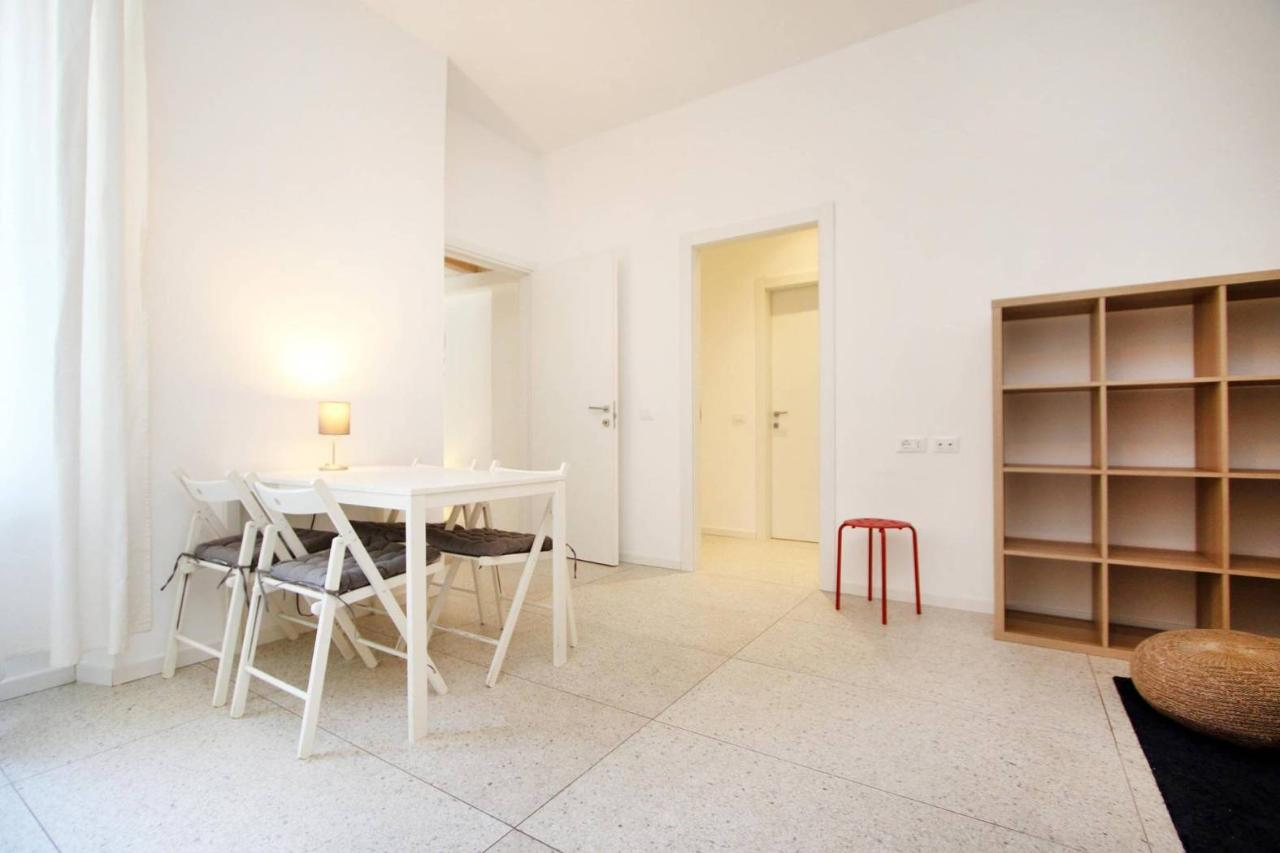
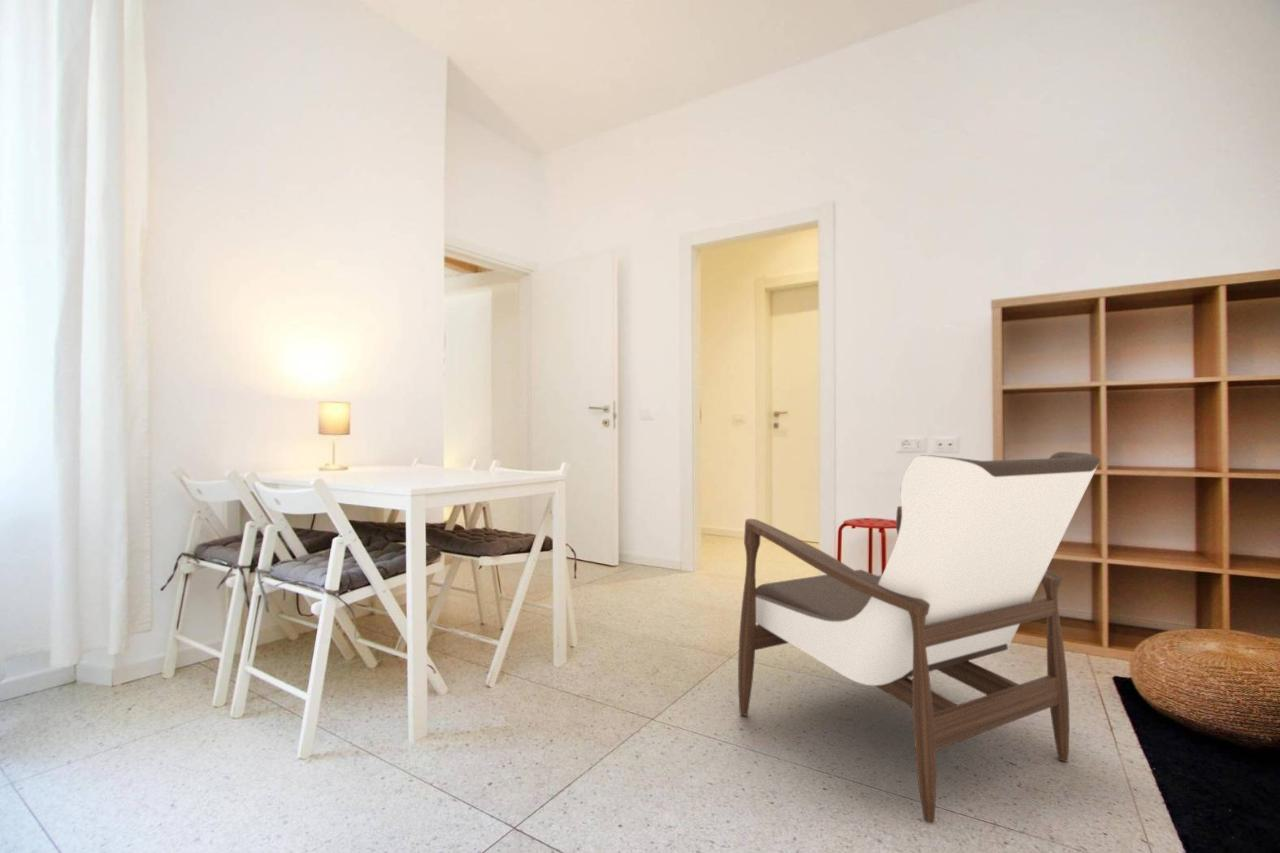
+ armchair (903, 592)
